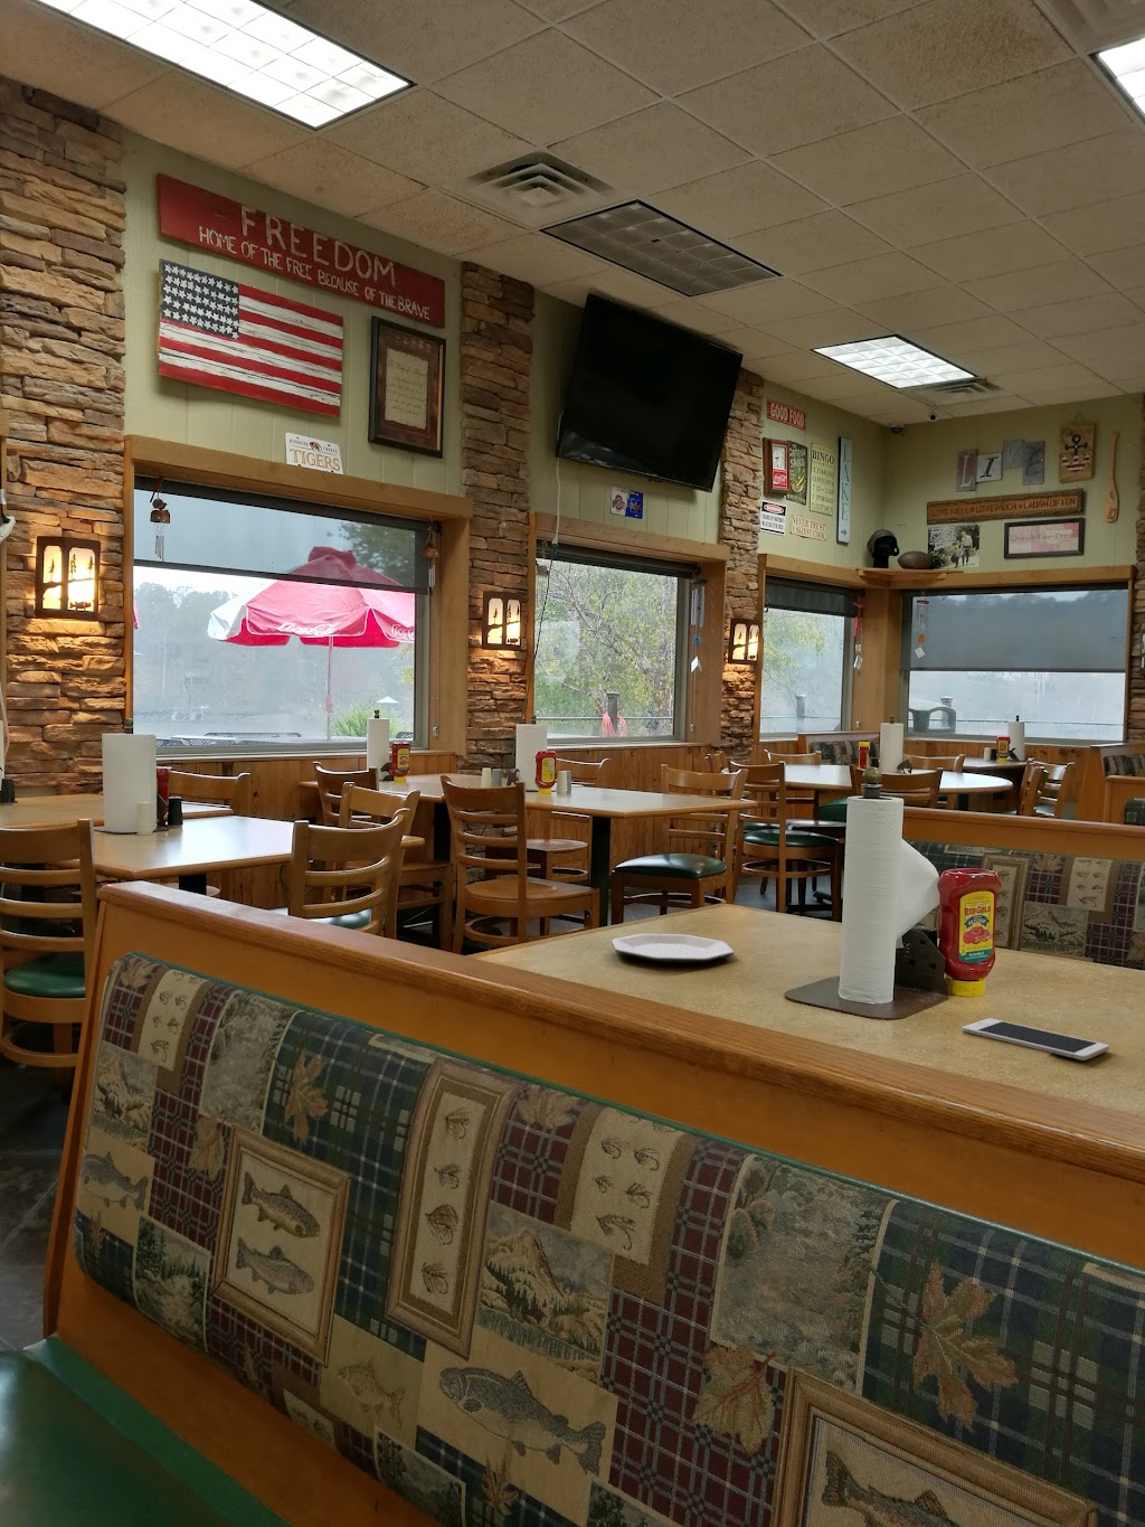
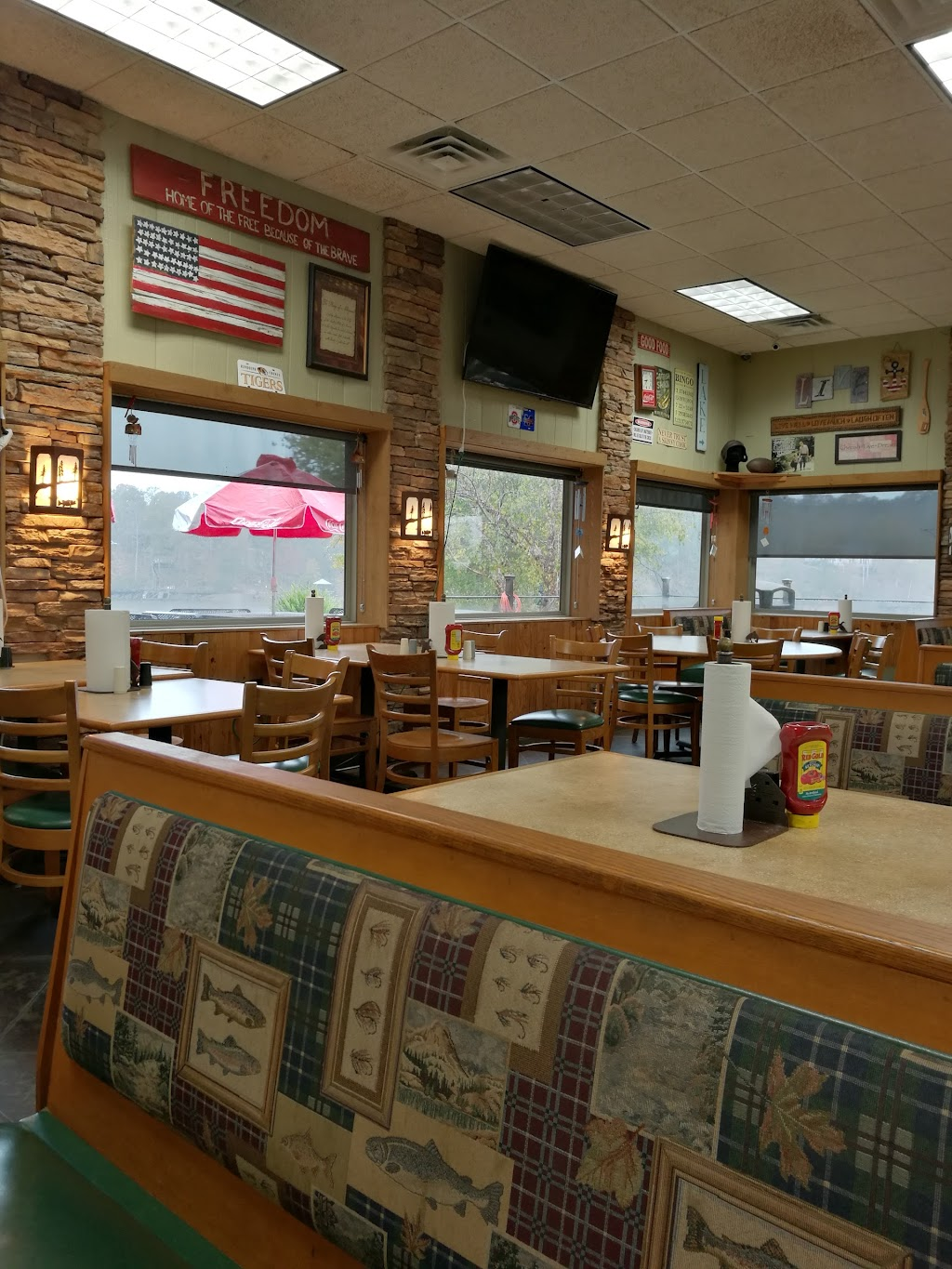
- plate (671, 949)
- cell phone (1033, 1038)
